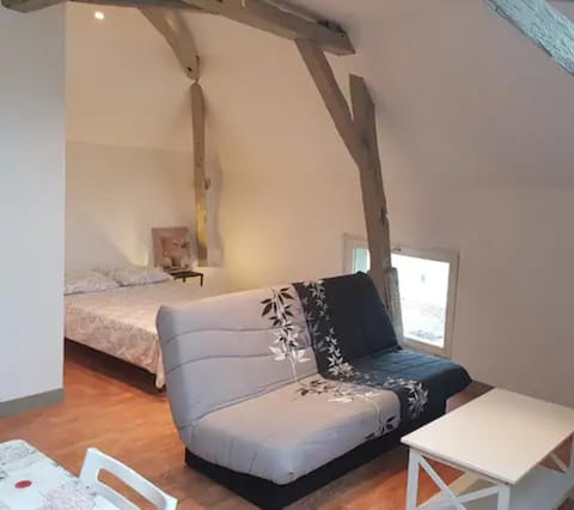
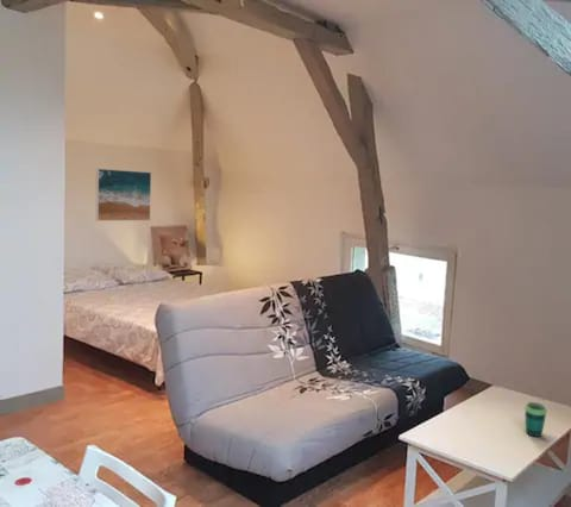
+ cup (534, 419)
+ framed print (124, 195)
